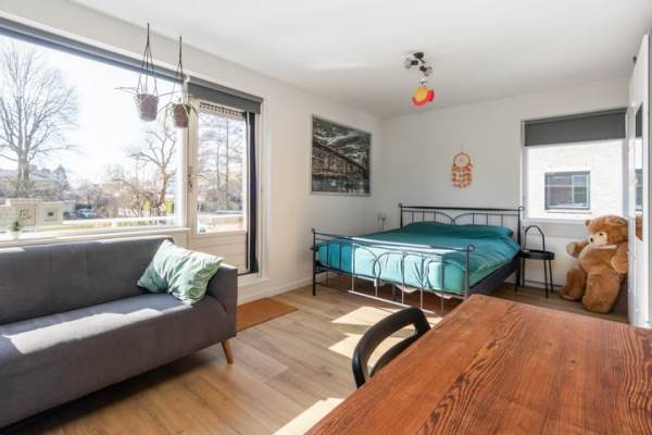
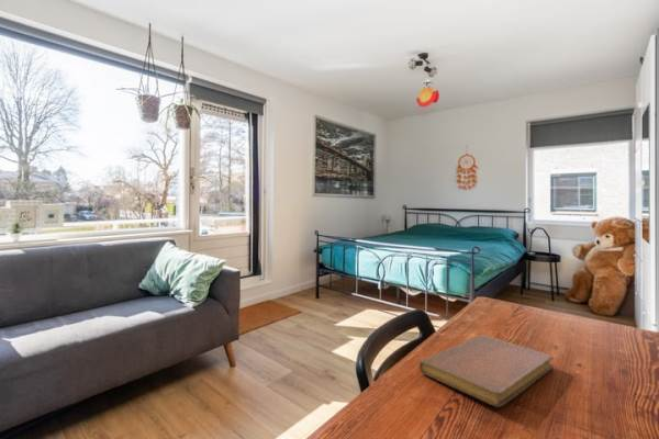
+ notebook (487, 363)
